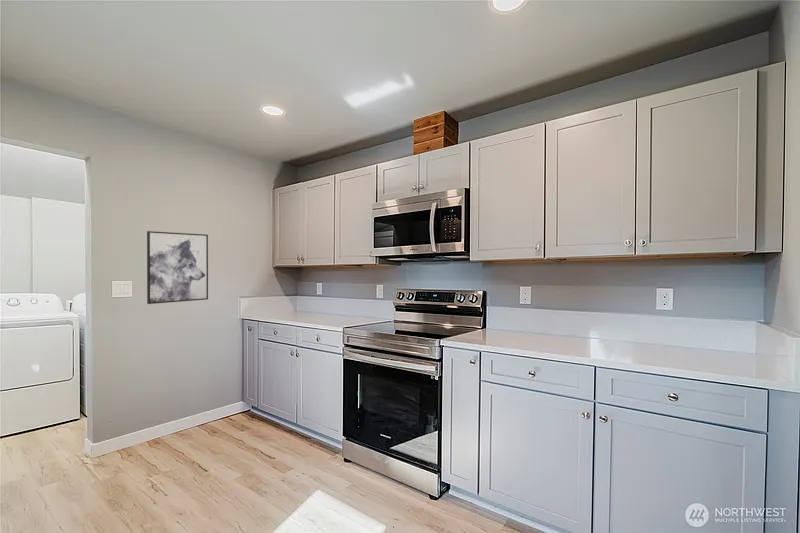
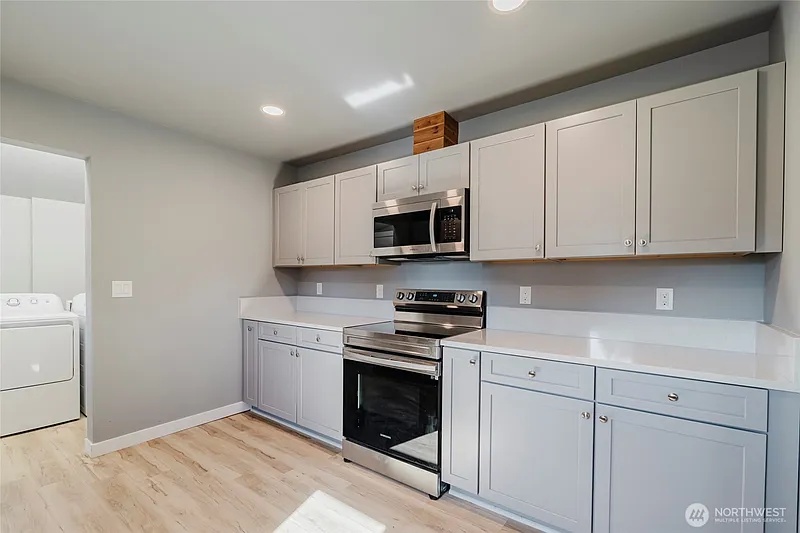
- wall art (179, 267)
